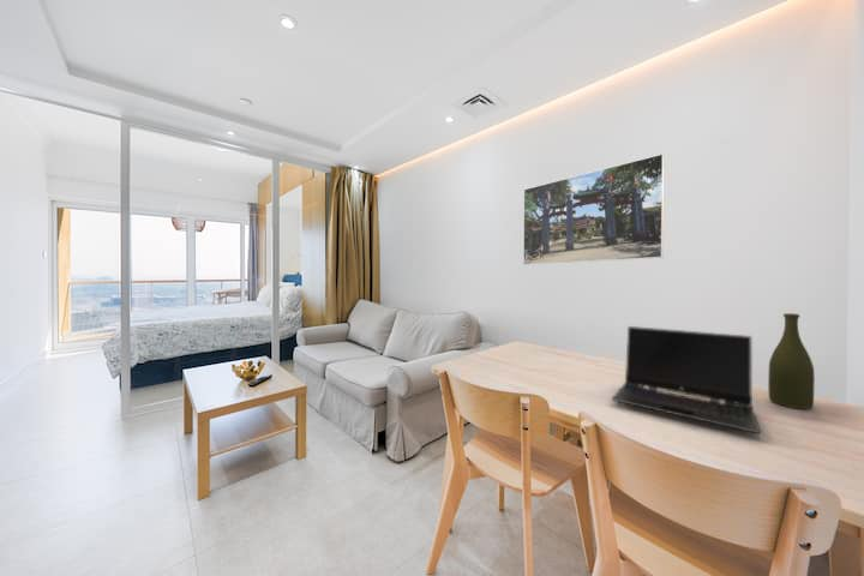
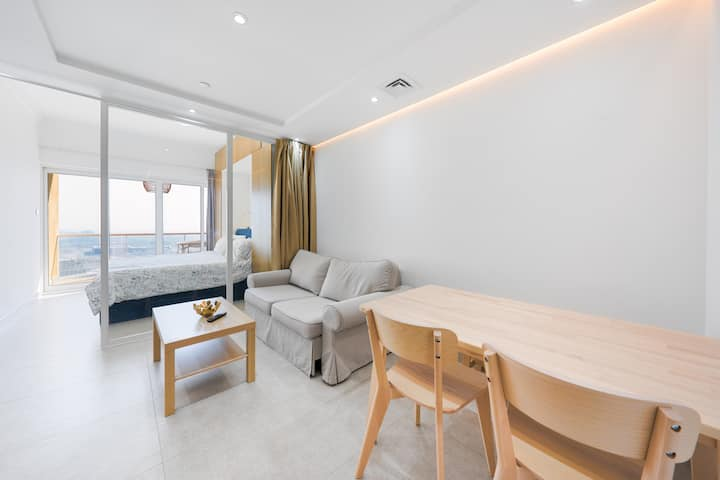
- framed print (582, 217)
- laptop computer (679, 370)
- bottle (791, 359)
